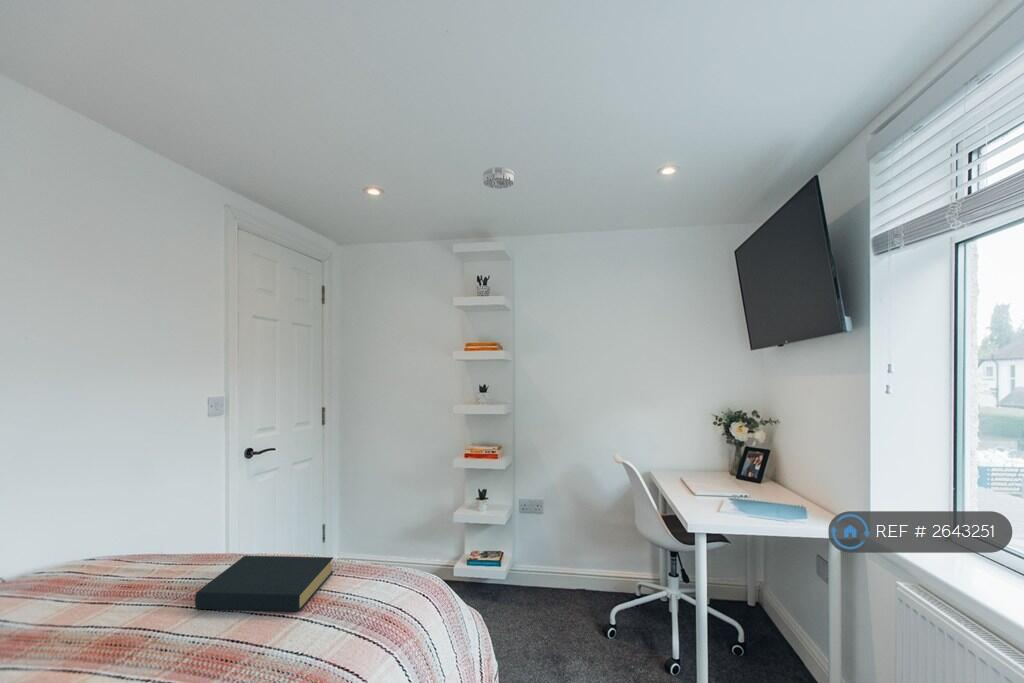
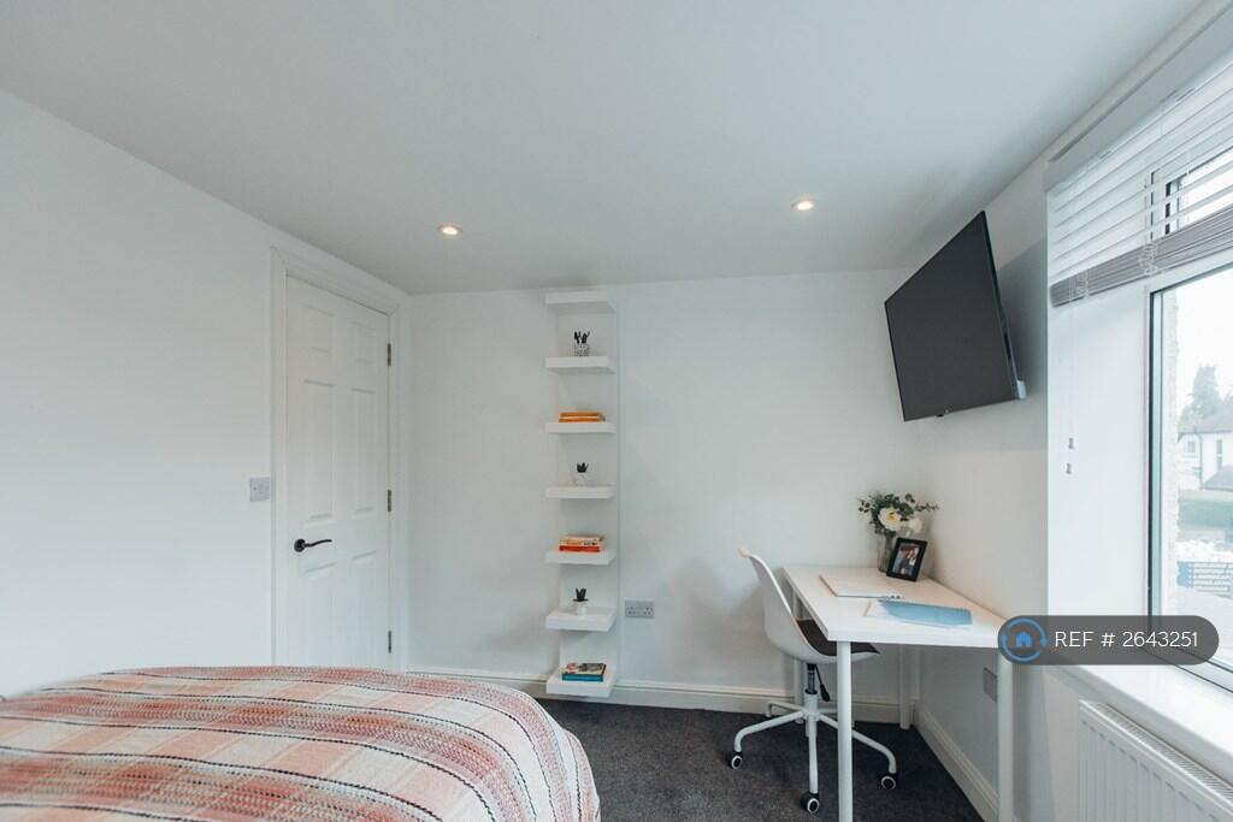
- smoke detector (498, 177)
- hardback book (269, 581)
